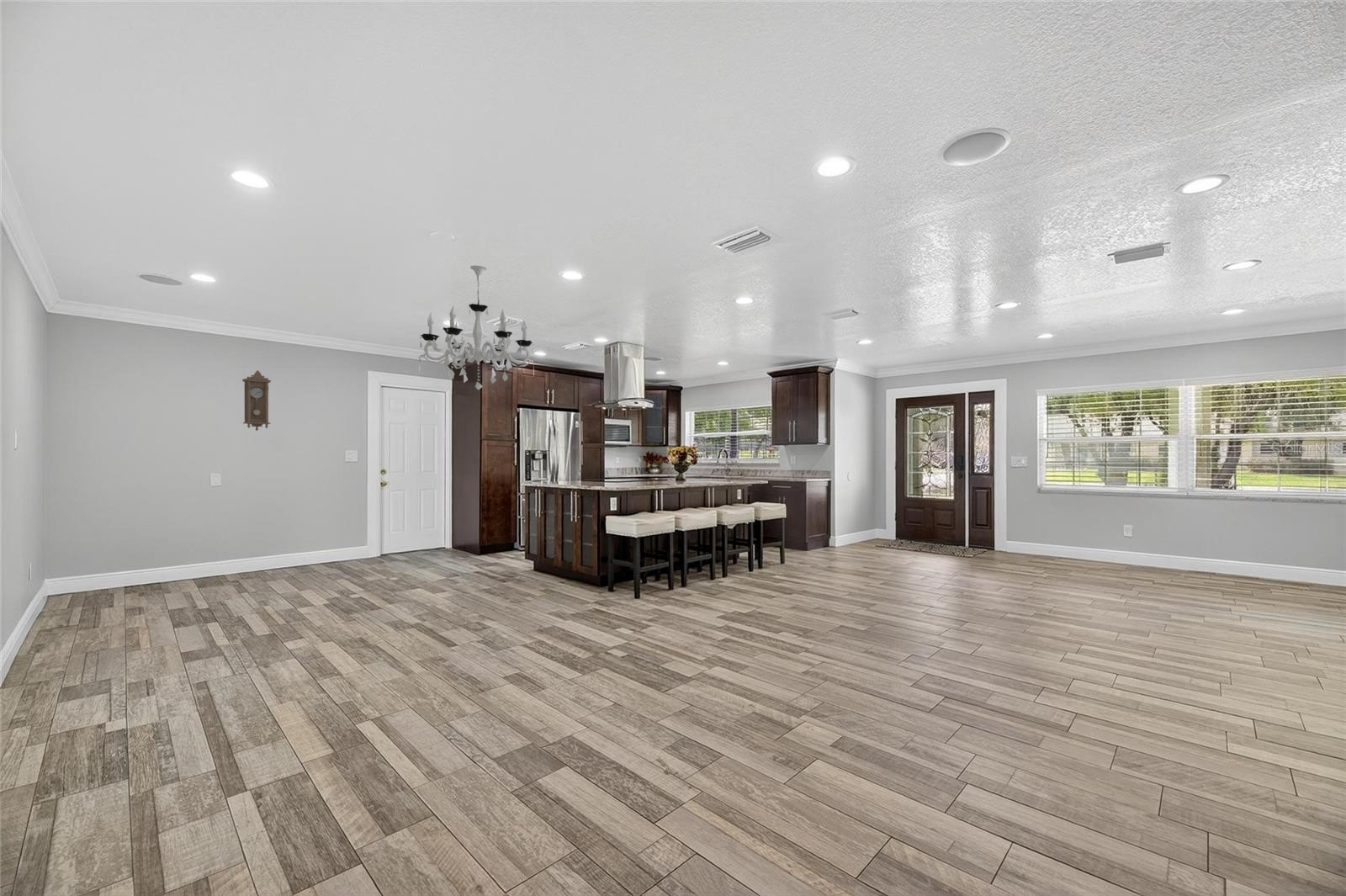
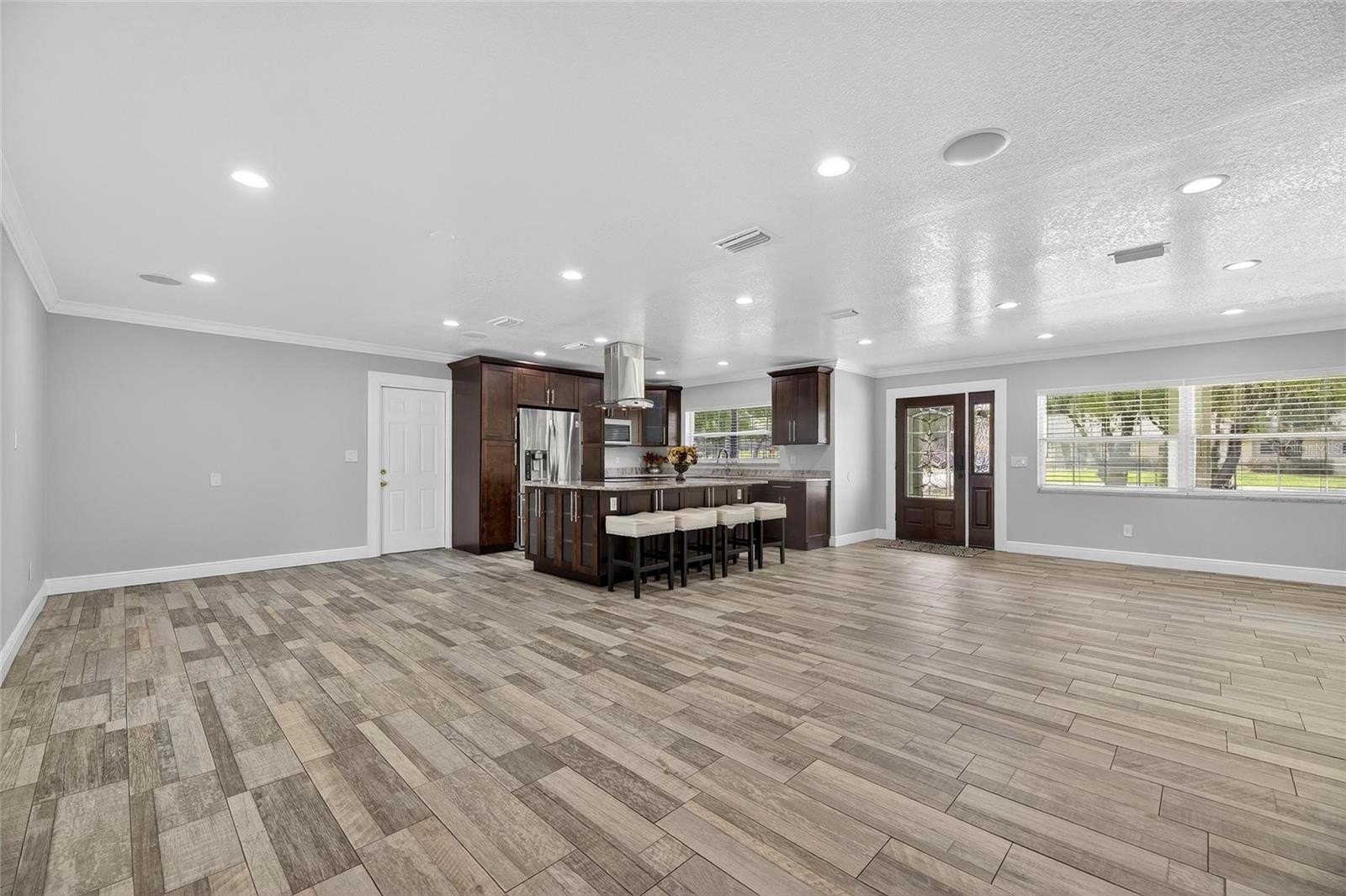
- pendulum clock (257, 400)
- chandelier (478, 328)
